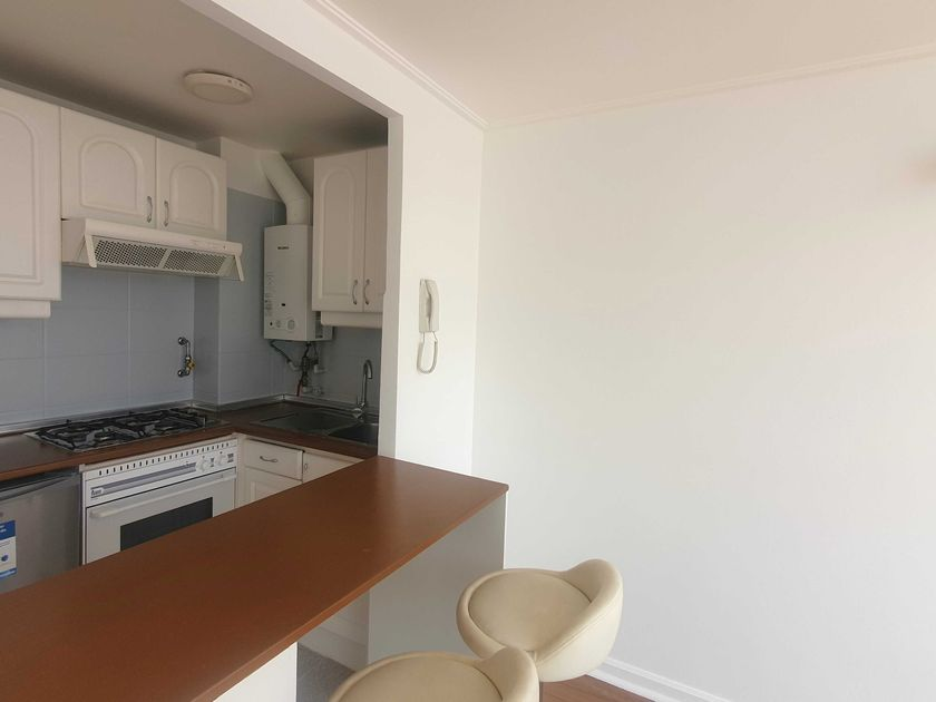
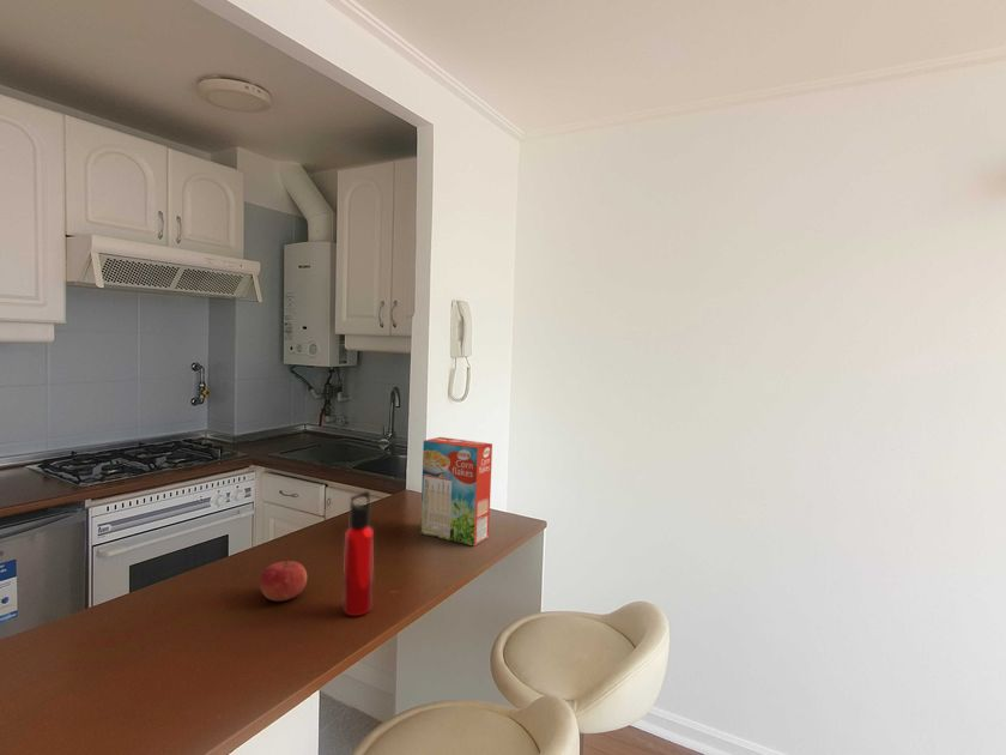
+ cereal box (455, 488)
+ fruit (283, 578)
+ water bottle (358, 550)
